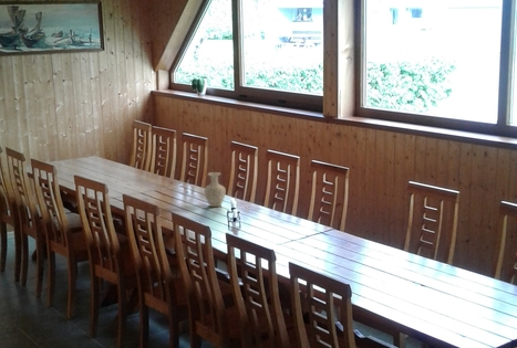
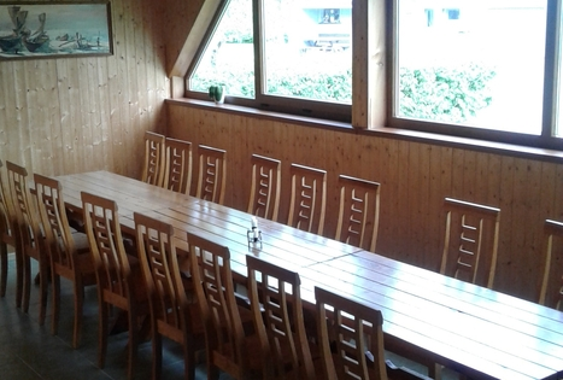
- vase (214, 189)
